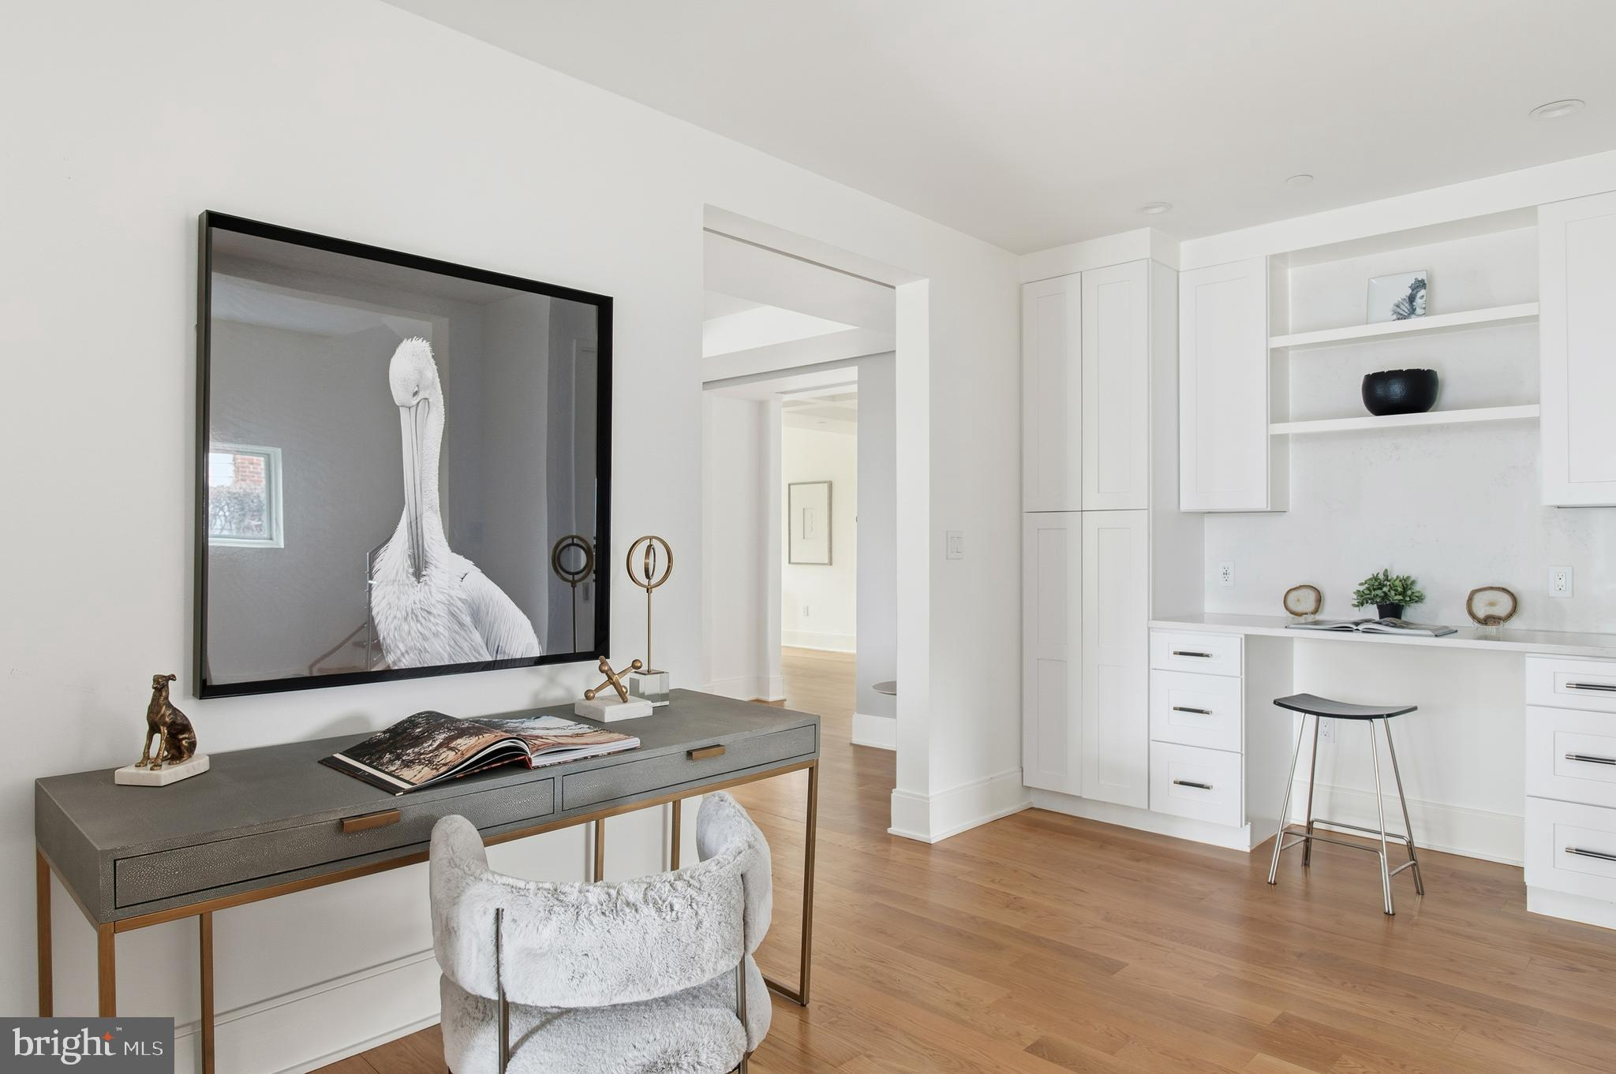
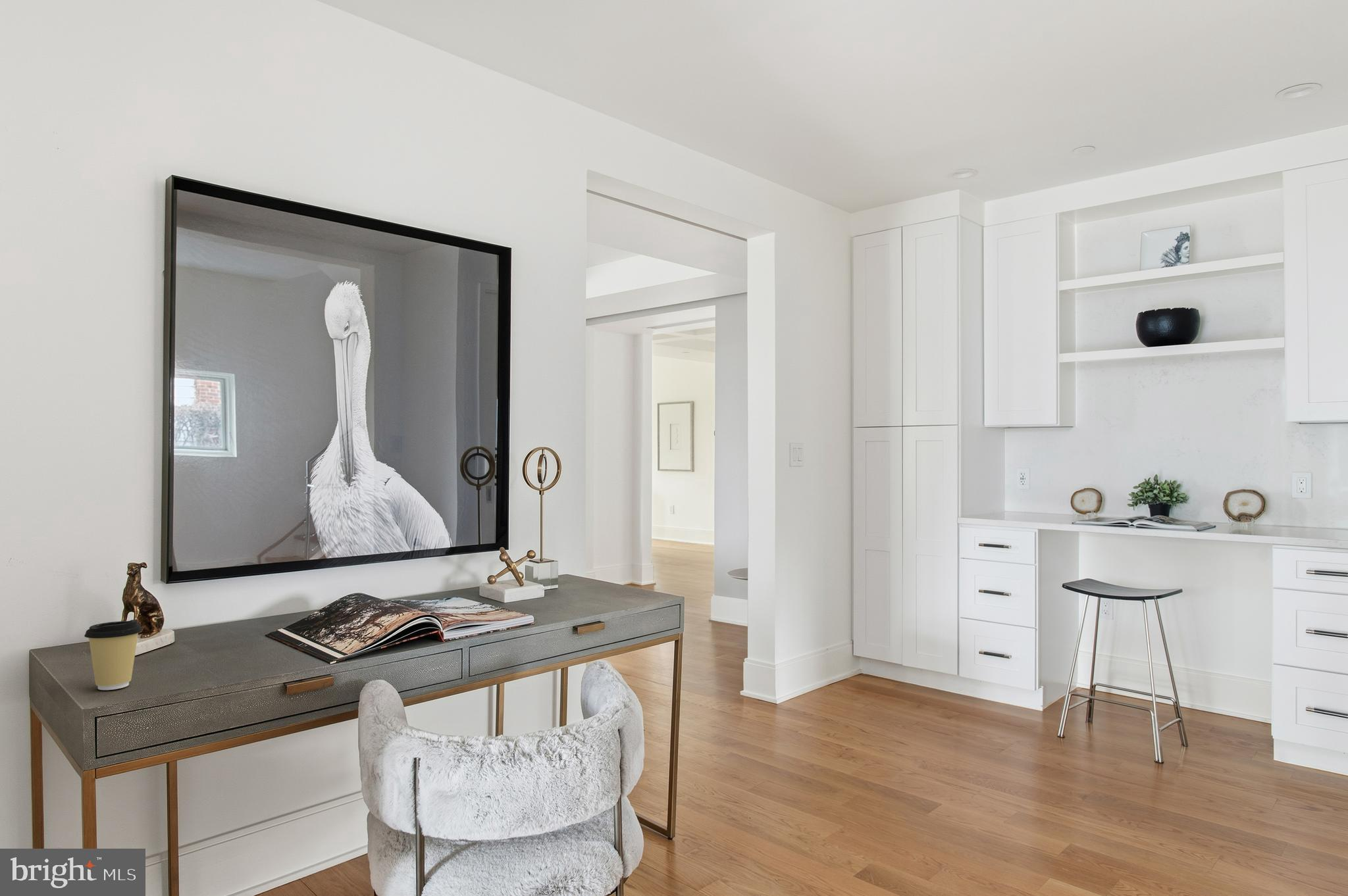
+ coffee cup (113, 654)
